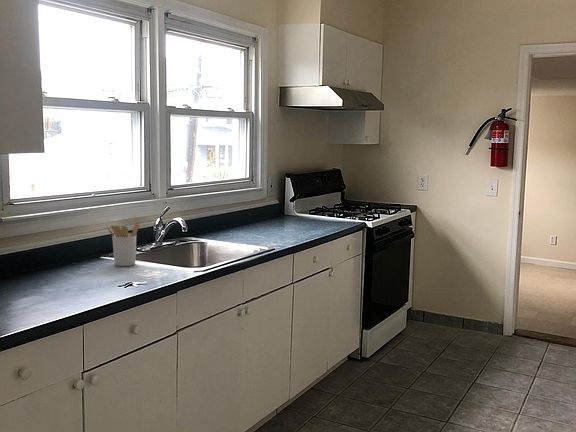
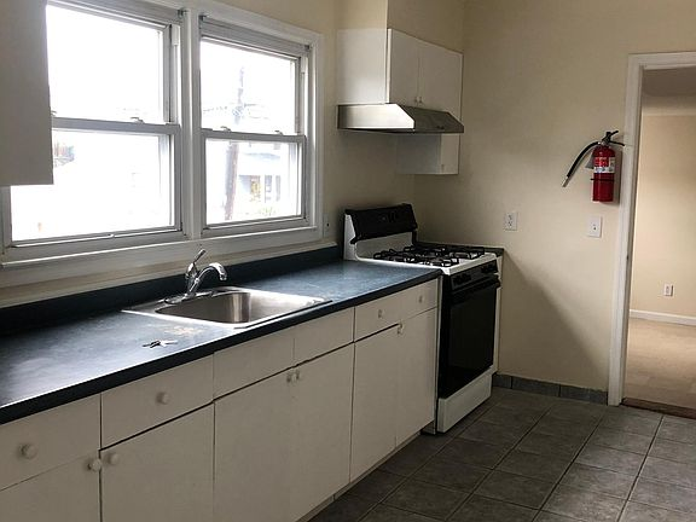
- utensil holder (123, 243)
